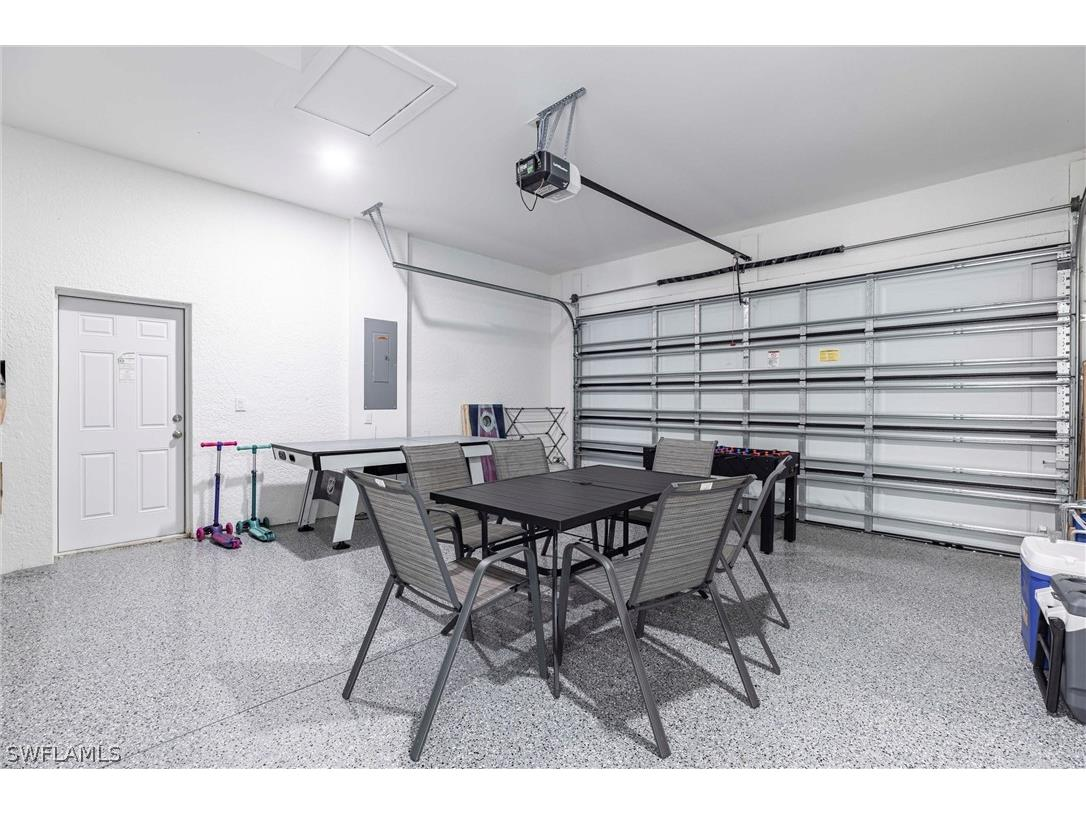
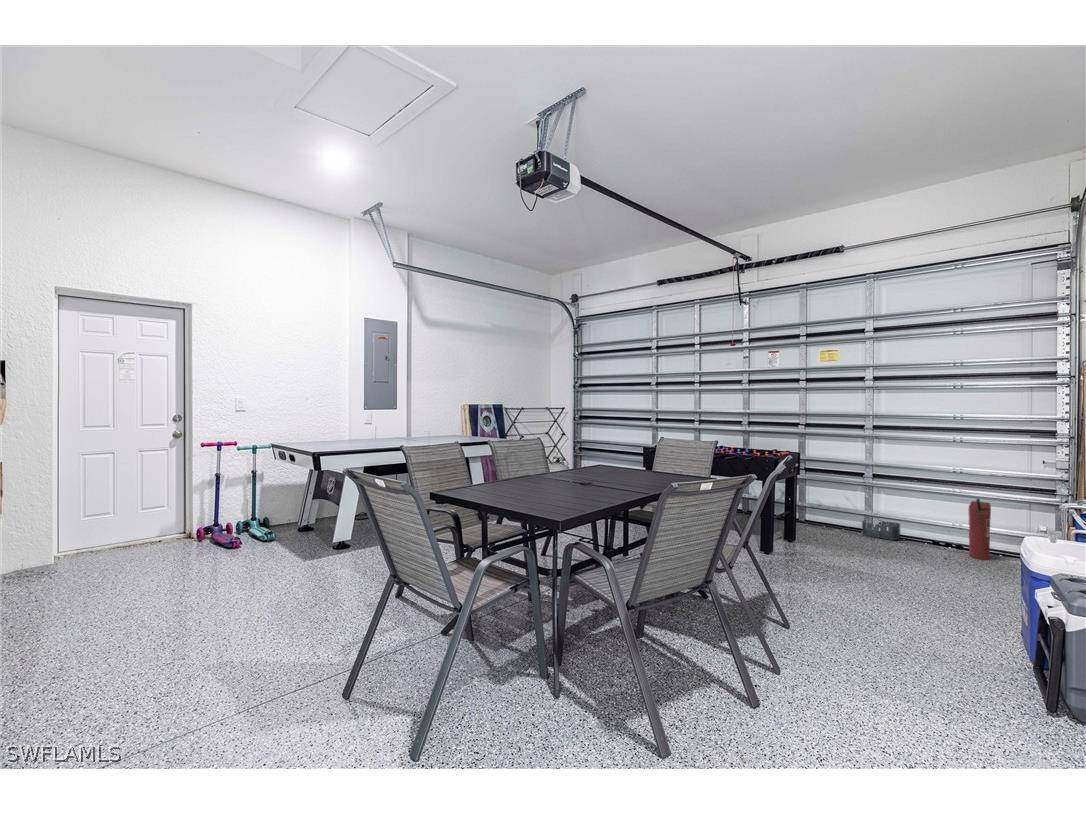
+ fire extinguisher (979, 526)
+ storage bin (880, 529)
